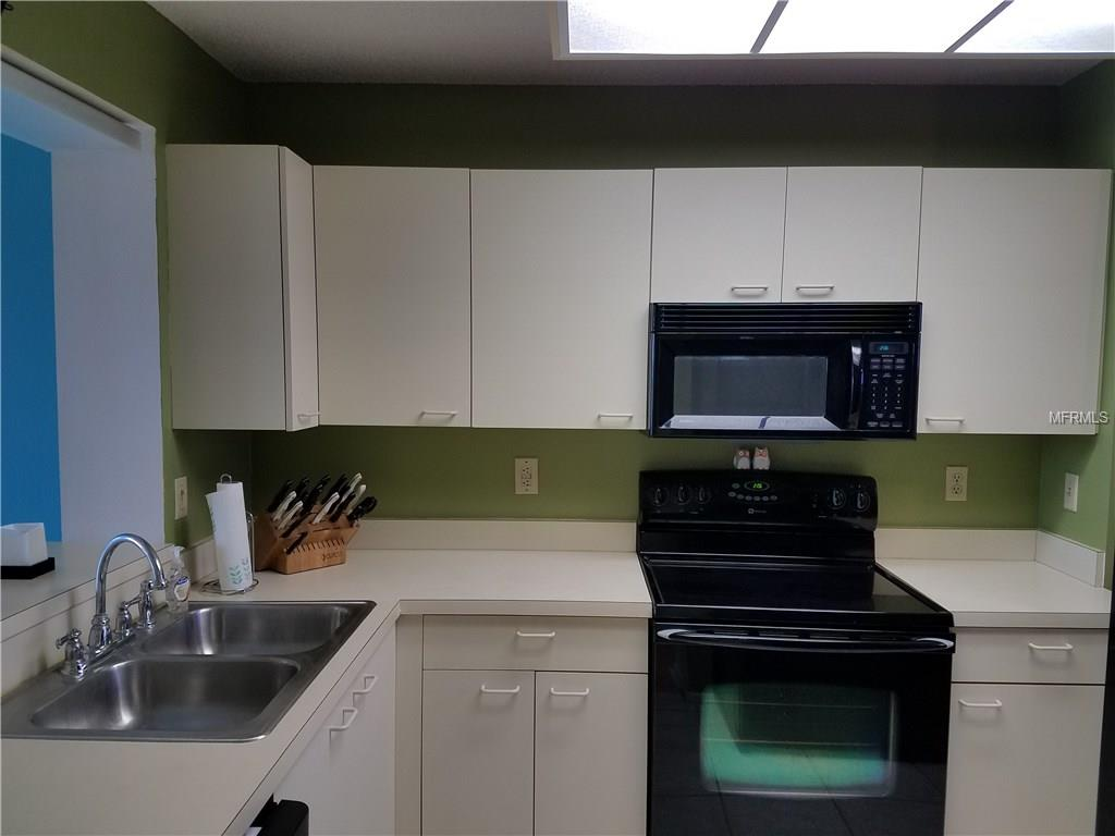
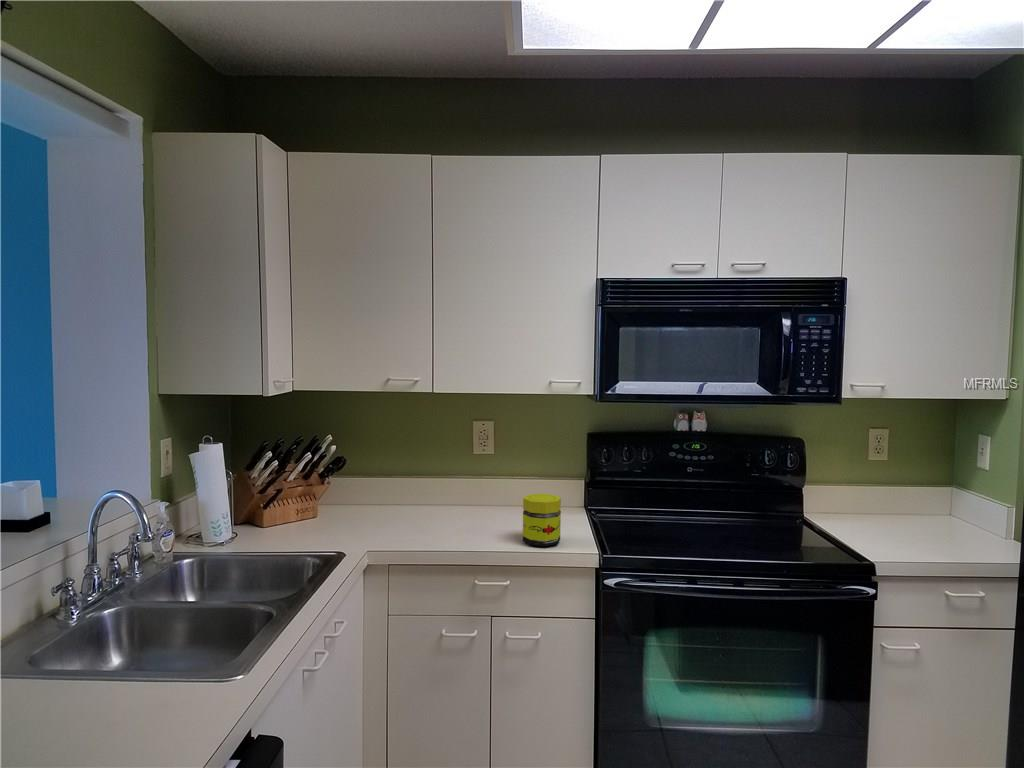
+ jar (541, 520)
